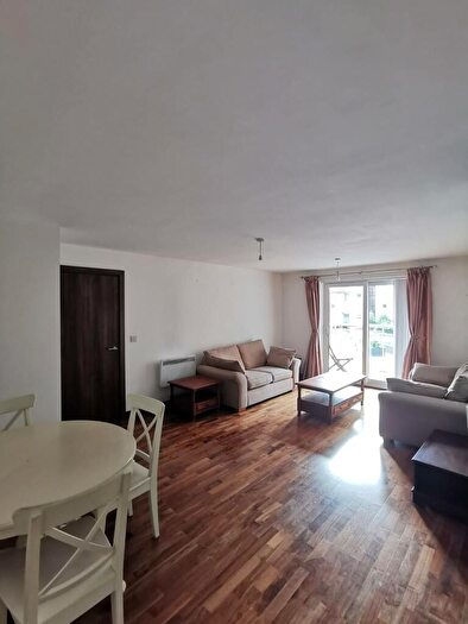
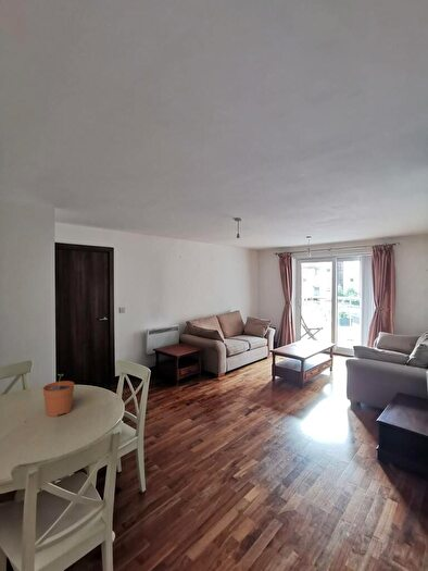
+ plant pot (59, 392)
